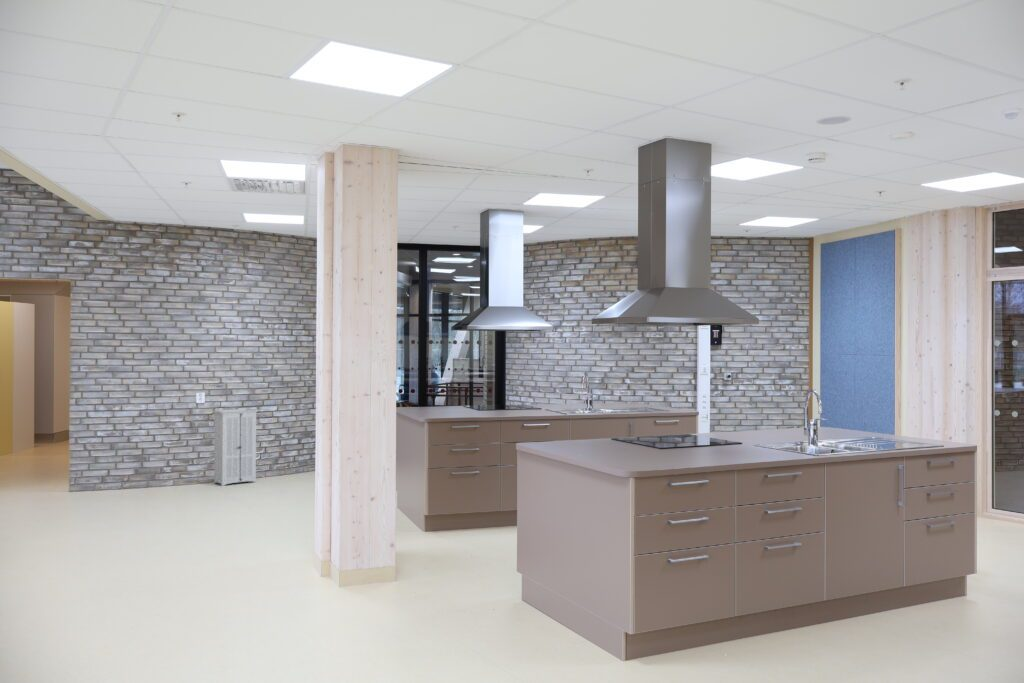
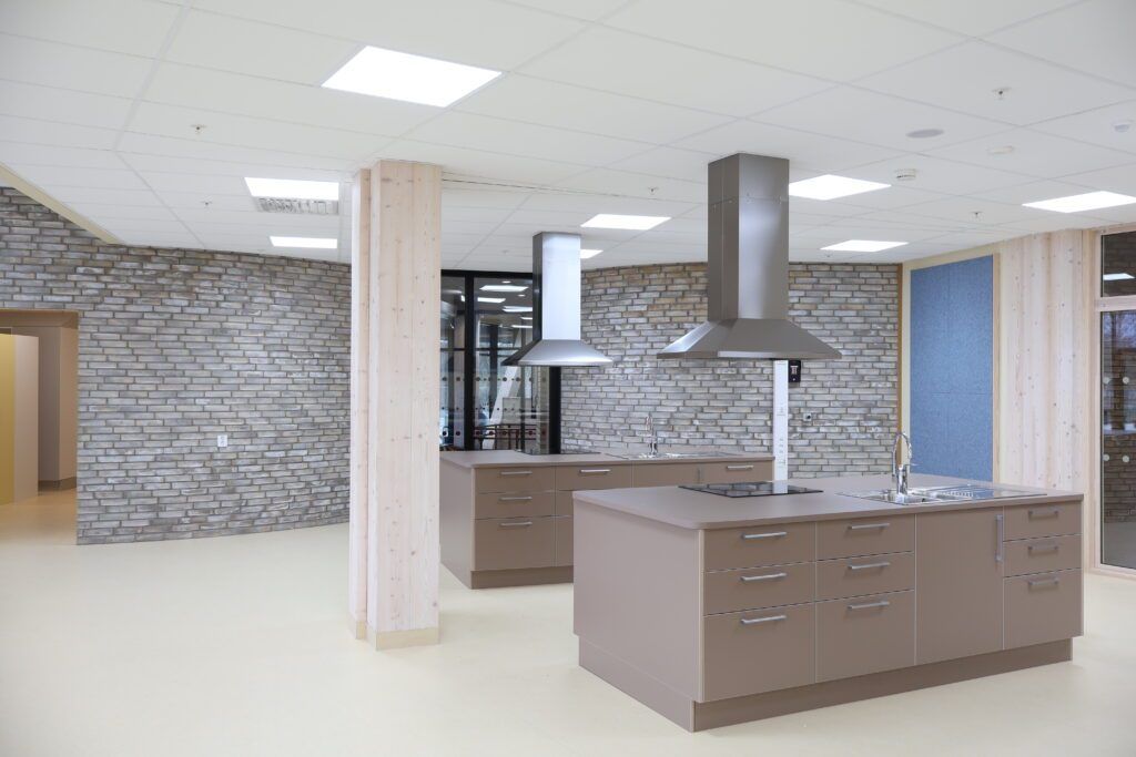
- storage cabinet (235, 445)
